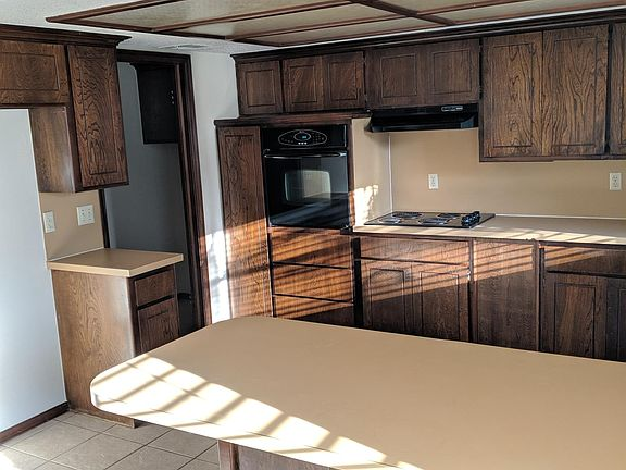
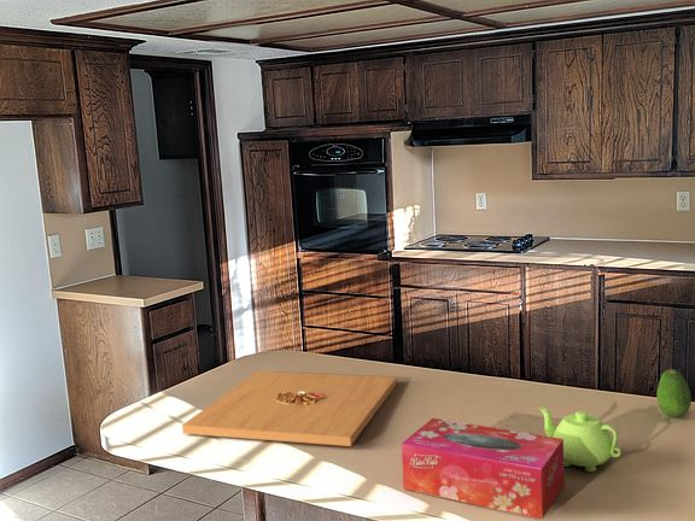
+ platter (297, 400)
+ fruit (673, 393)
+ teapot (578, 437)
+ tissue box (481, 463)
